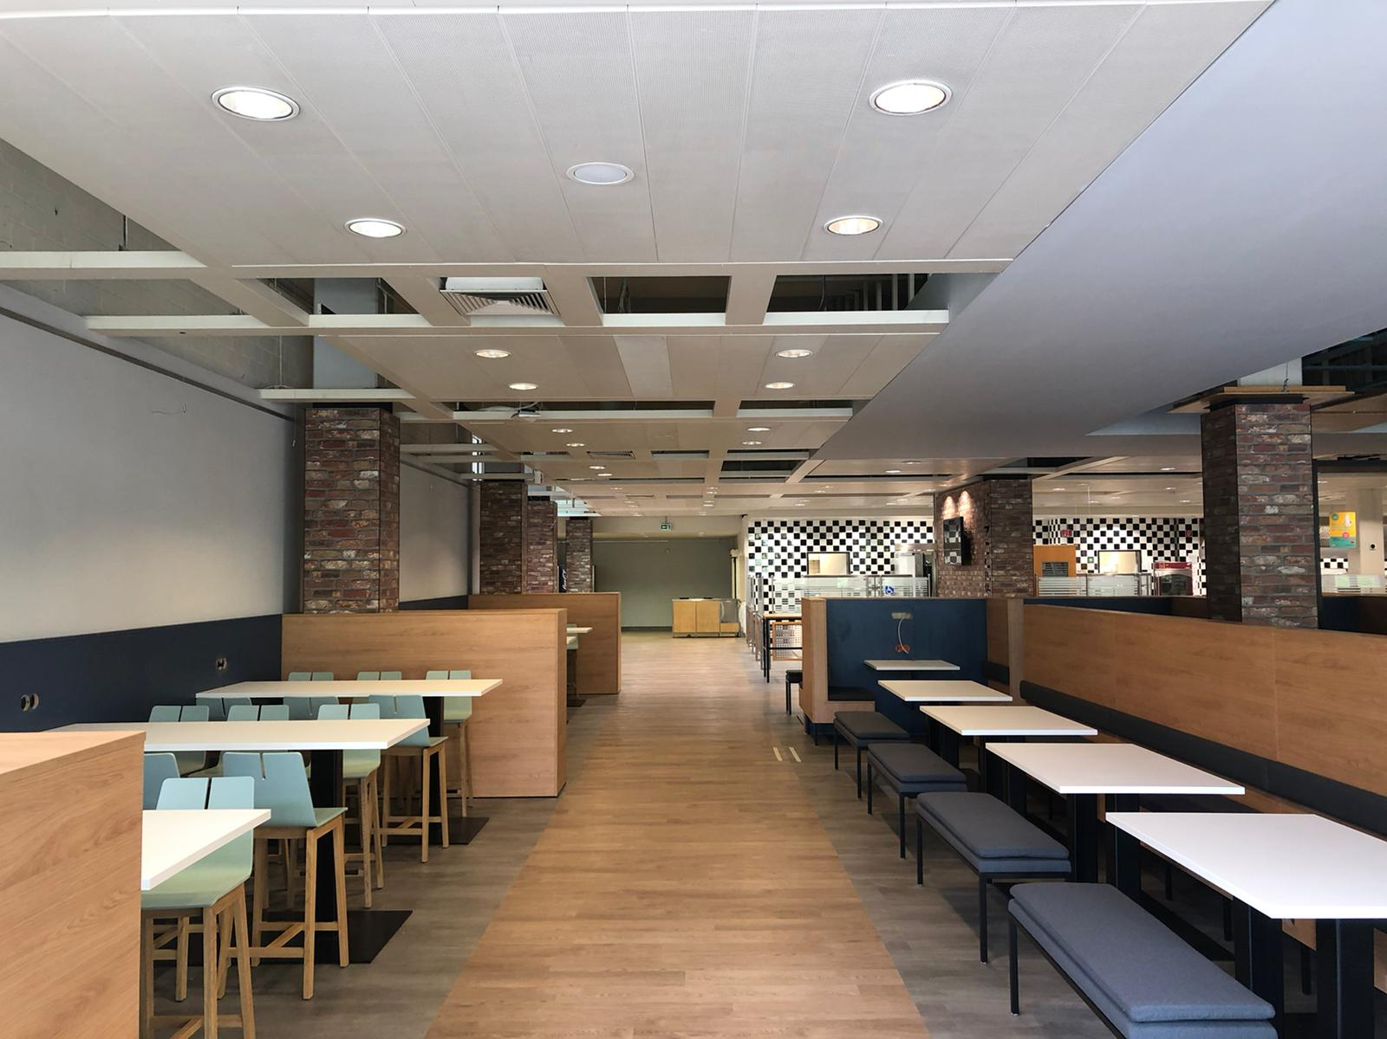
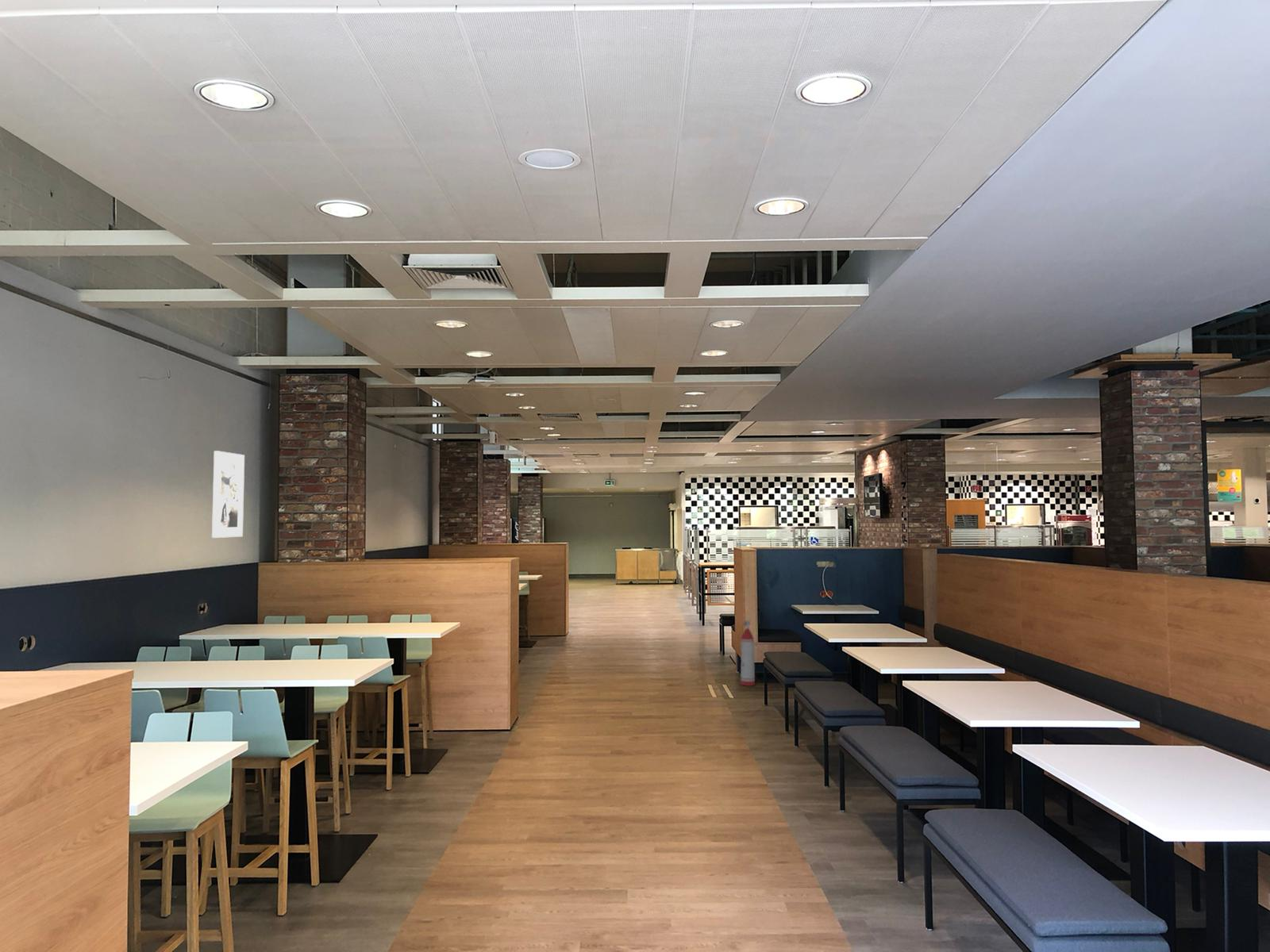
+ fire extinguisher (747, 652)
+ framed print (229, 494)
